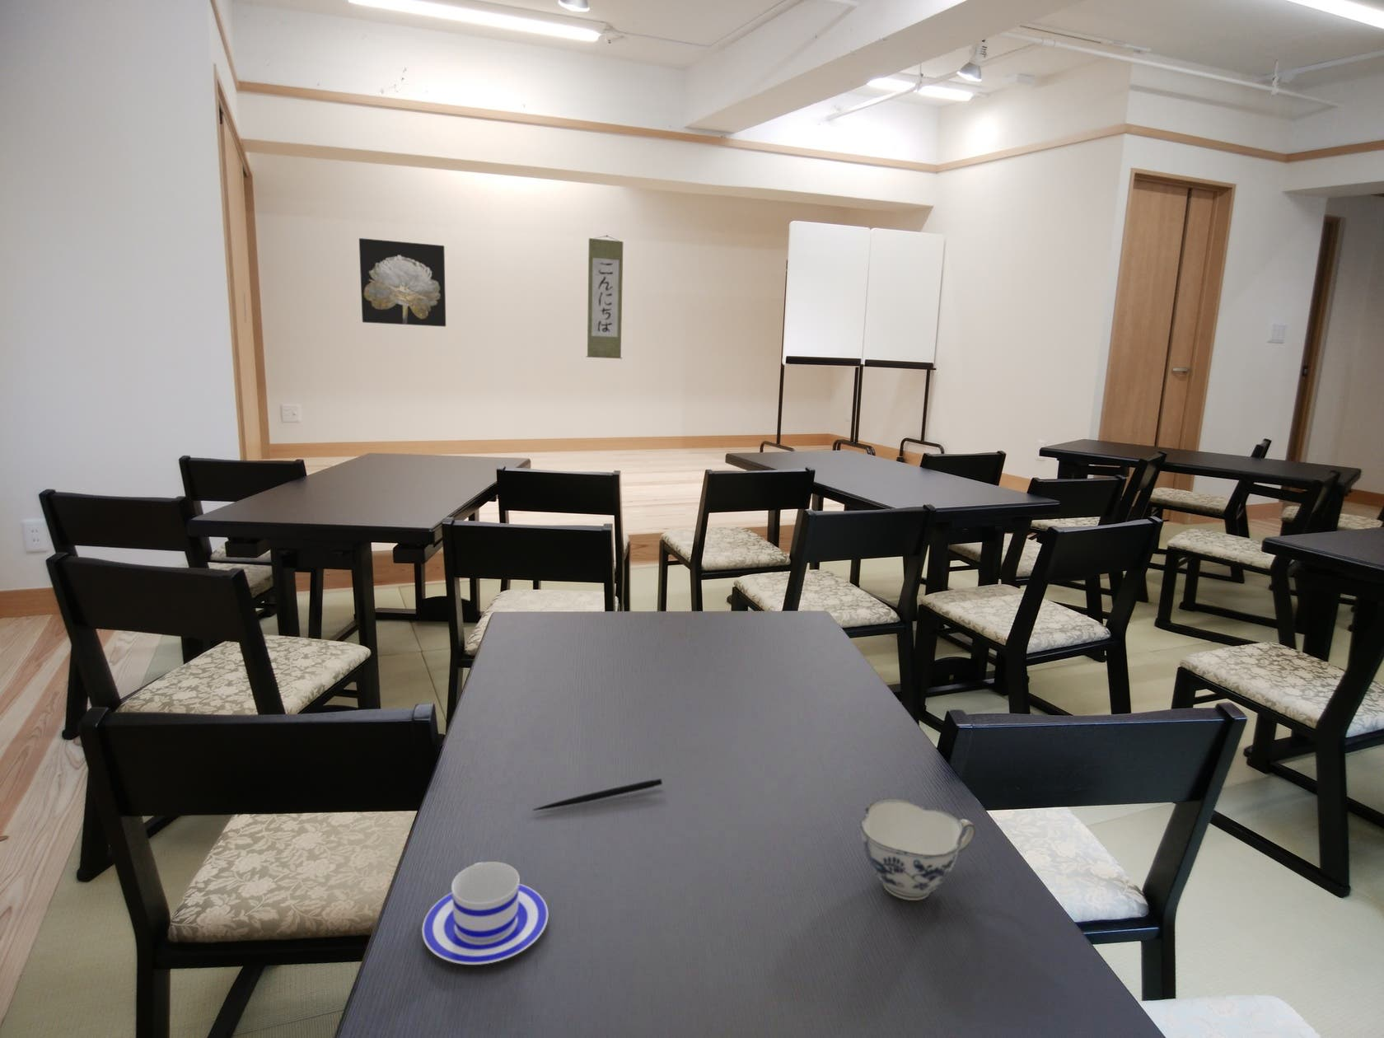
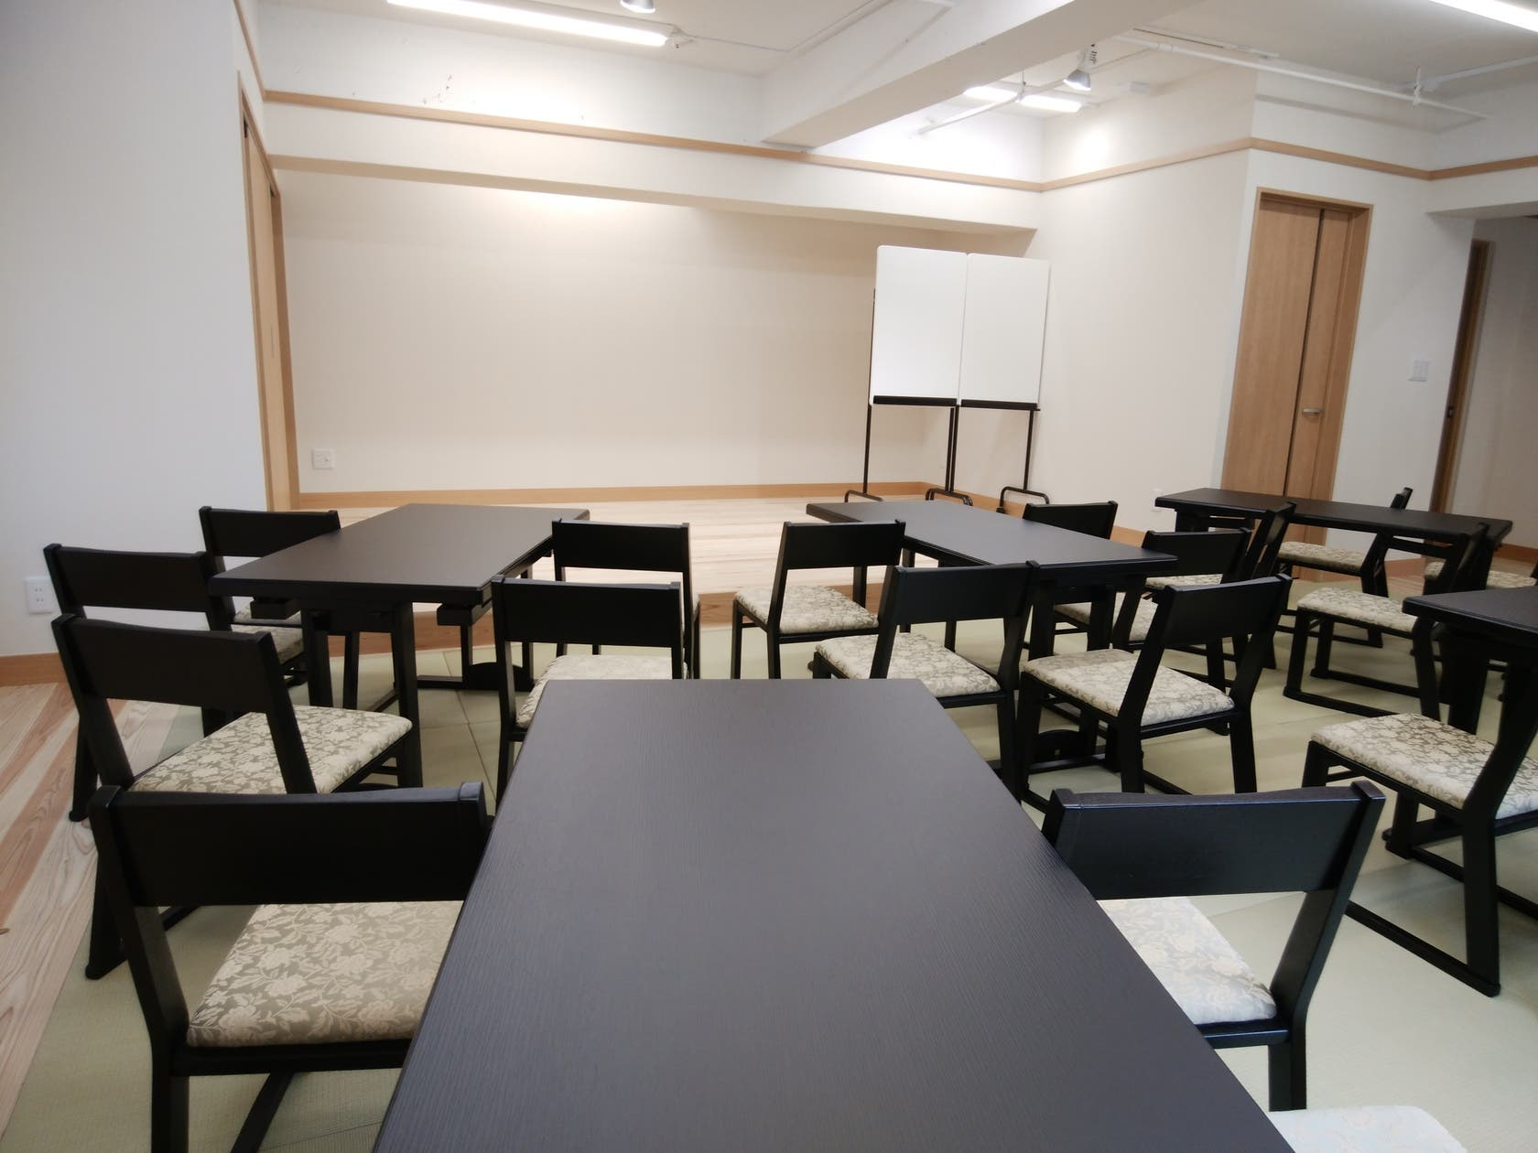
- wall art (403, 283)
- pen (598, 794)
- wall scroll (605, 297)
- chinaware (913, 850)
- teacup (486, 904)
